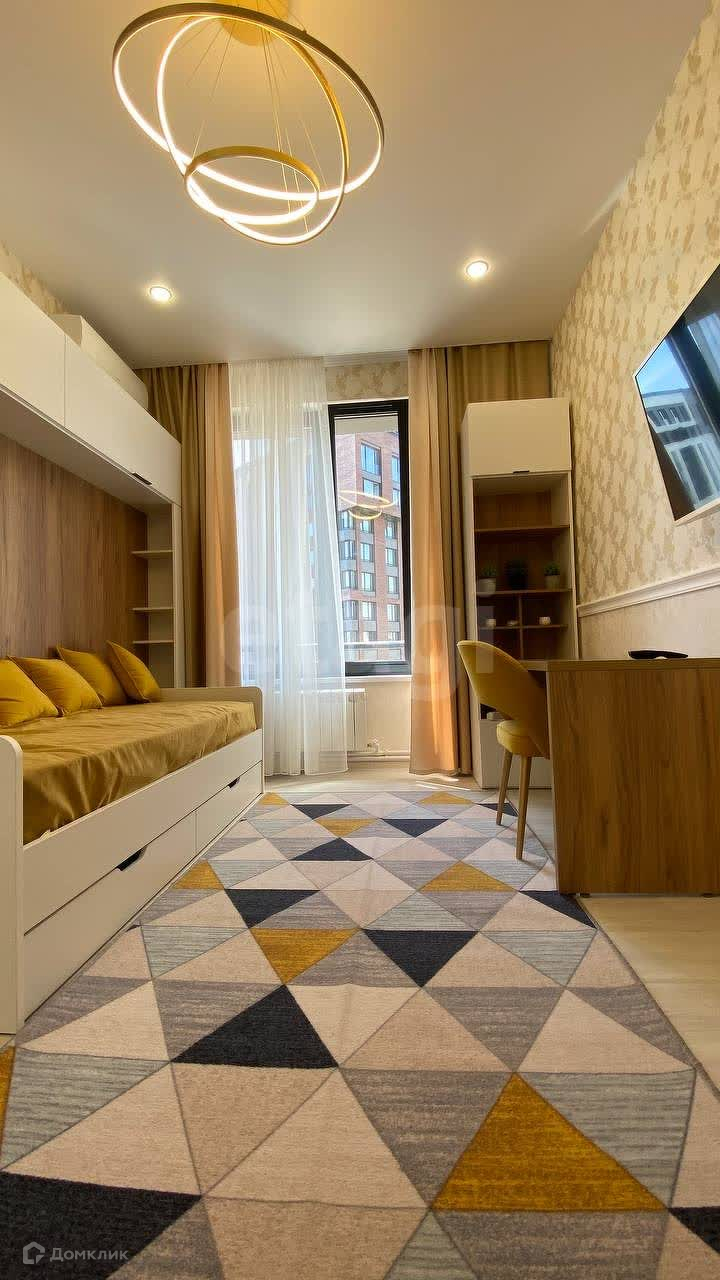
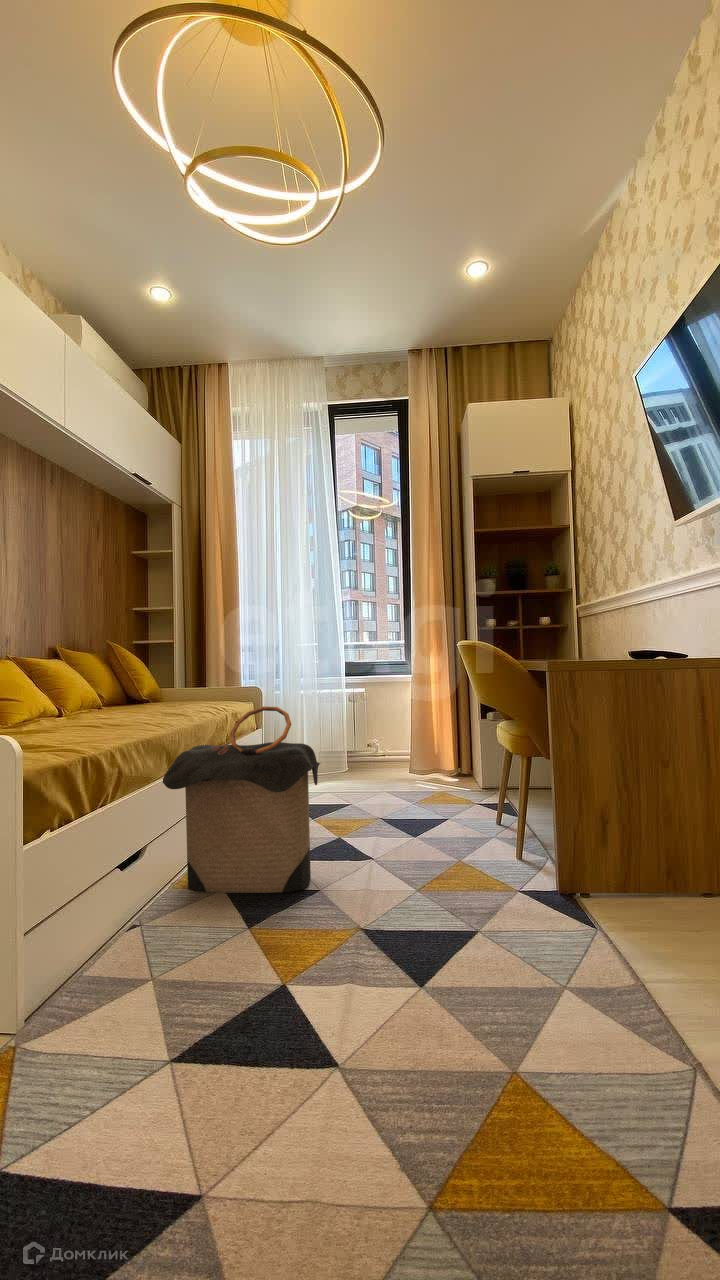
+ laundry hamper (244, 796)
